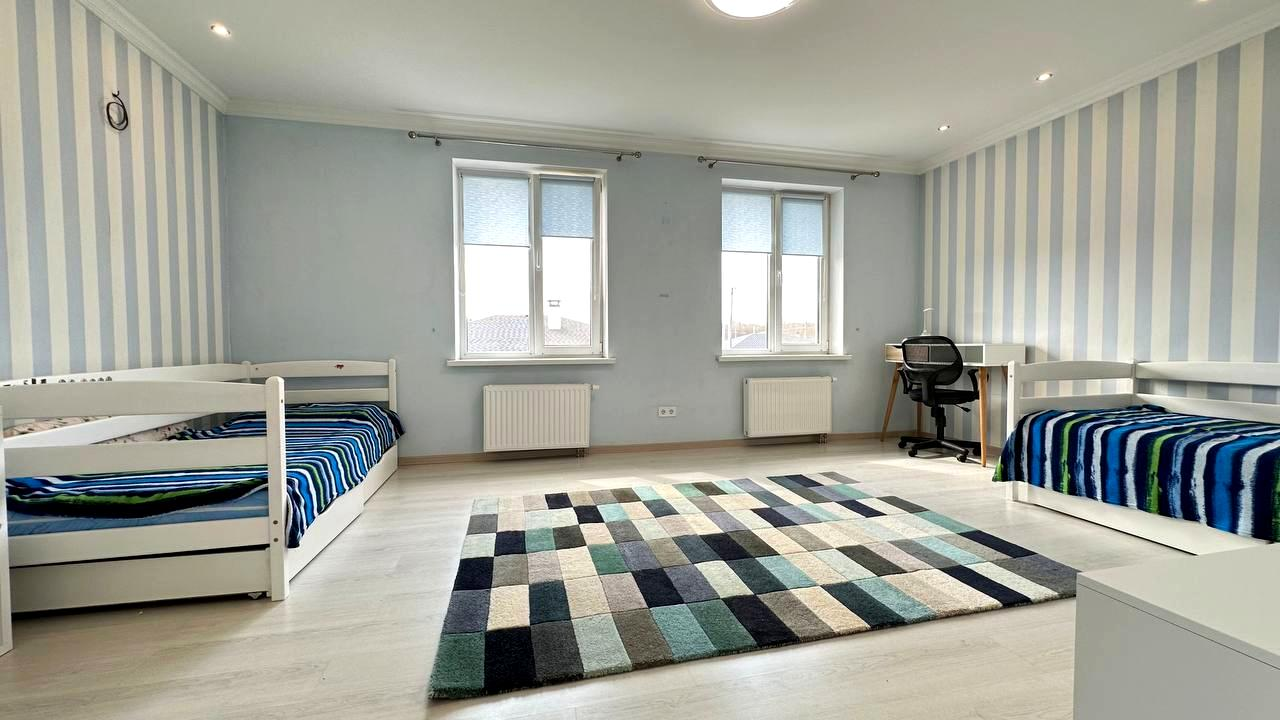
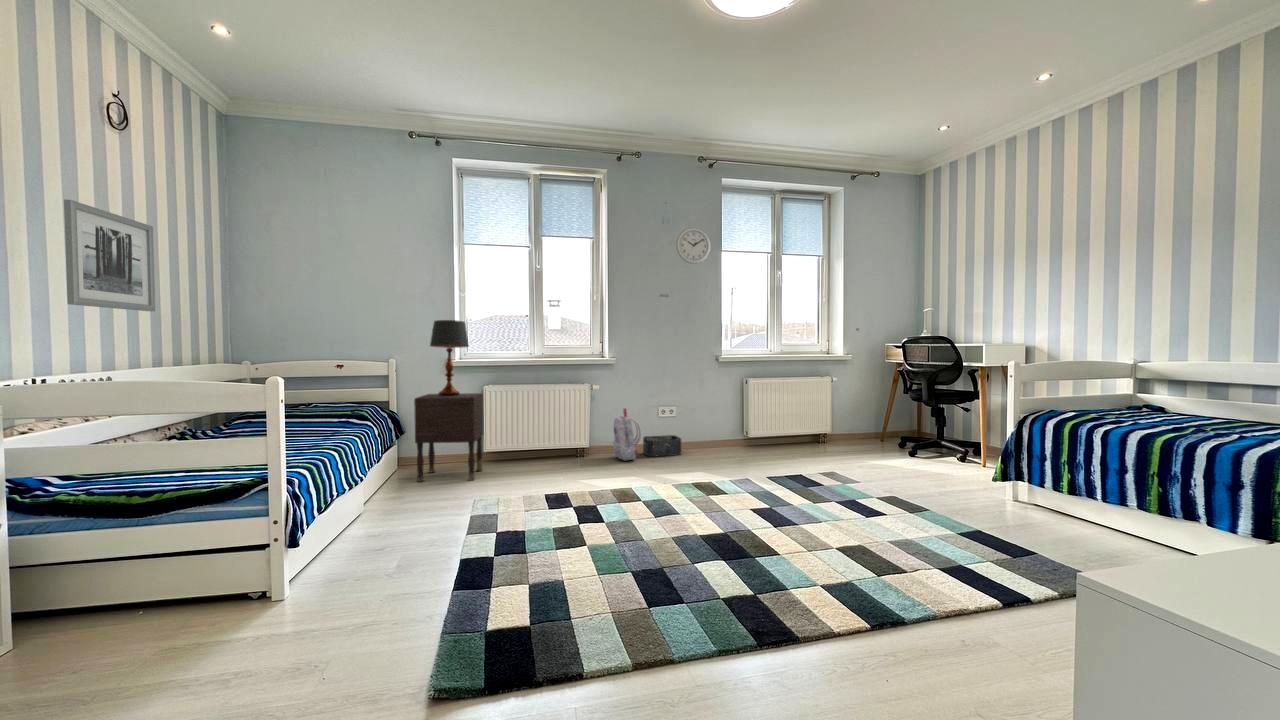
+ table lamp (448, 358)
+ backpack (627, 433)
+ storage bin (662, 445)
+ wall clock (693, 245)
+ nightstand (451, 435)
+ wall art (114, 261)
